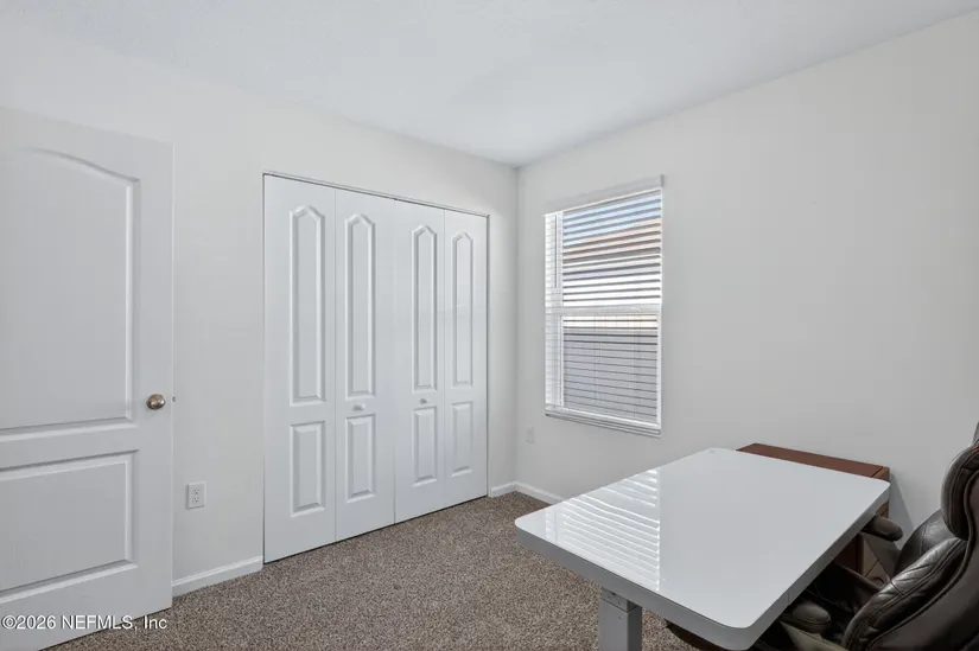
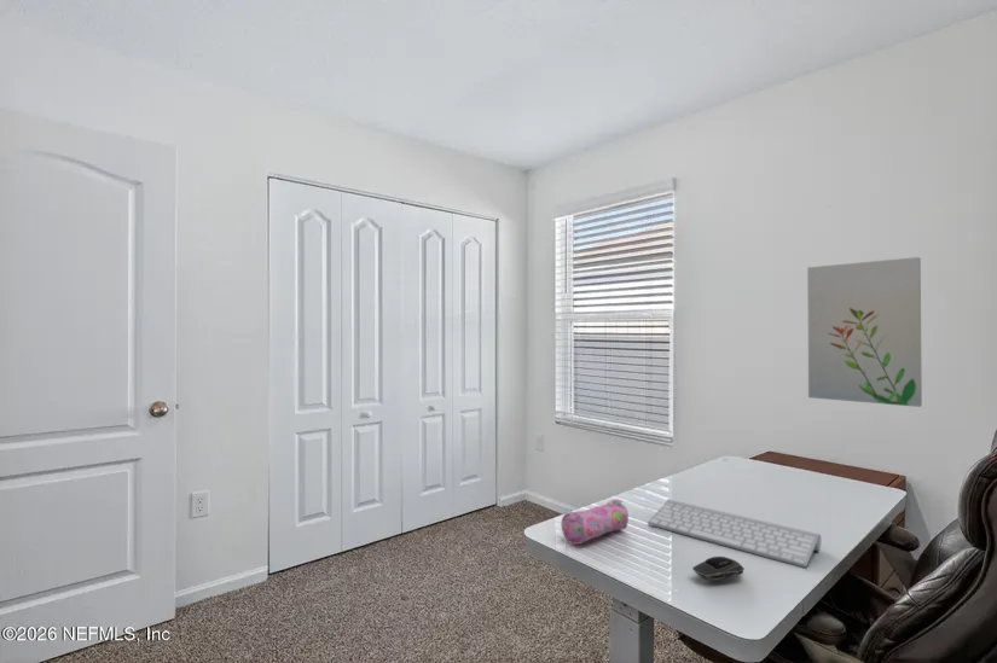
+ computer mouse (718, 568)
+ wall art (860, 332)
+ keyboard (729, 528)
+ pencil case (596, 519)
